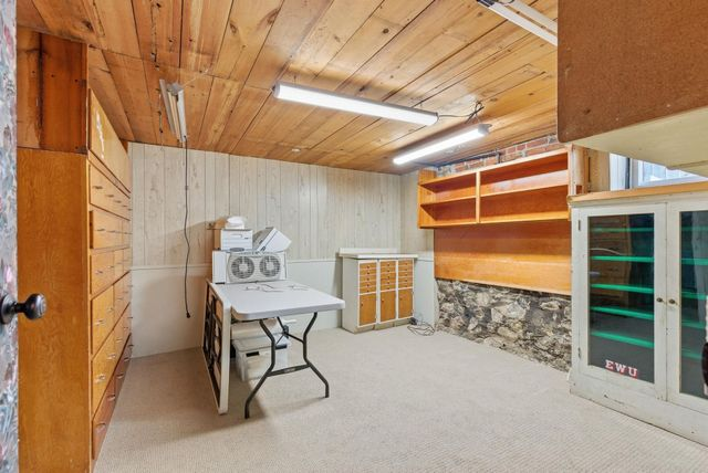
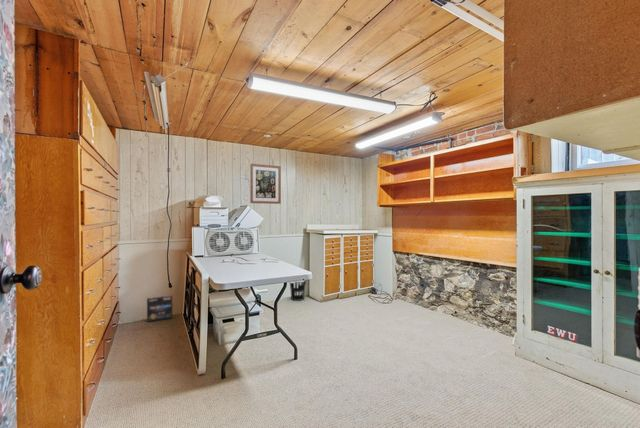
+ wall art (265, 184)
+ box (159, 308)
+ wastebasket (297, 288)
